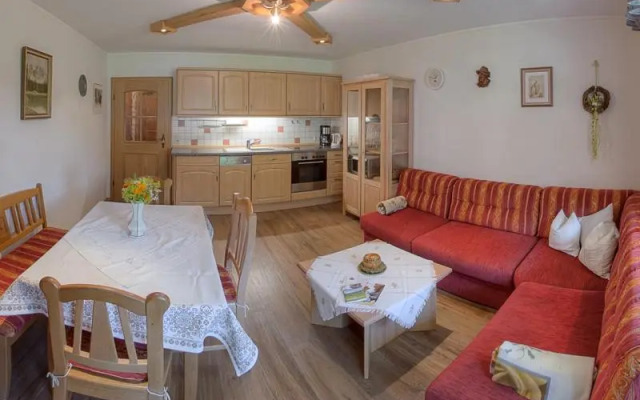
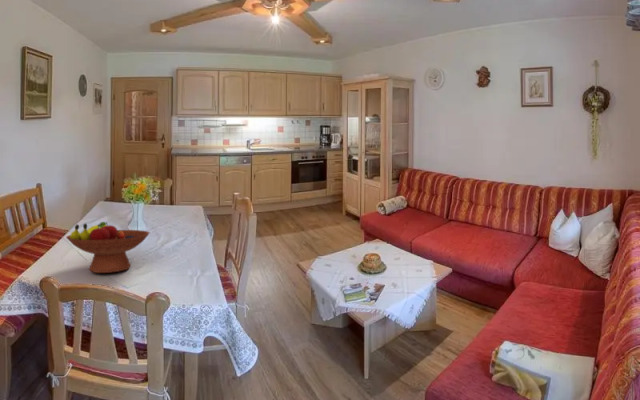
+ fruit bowl (109, 245)
